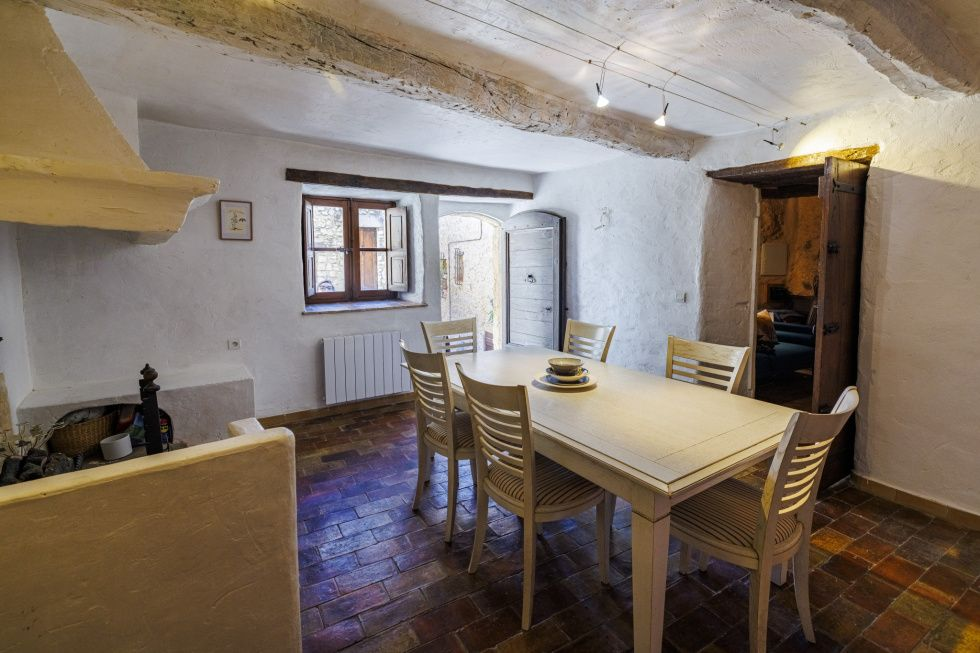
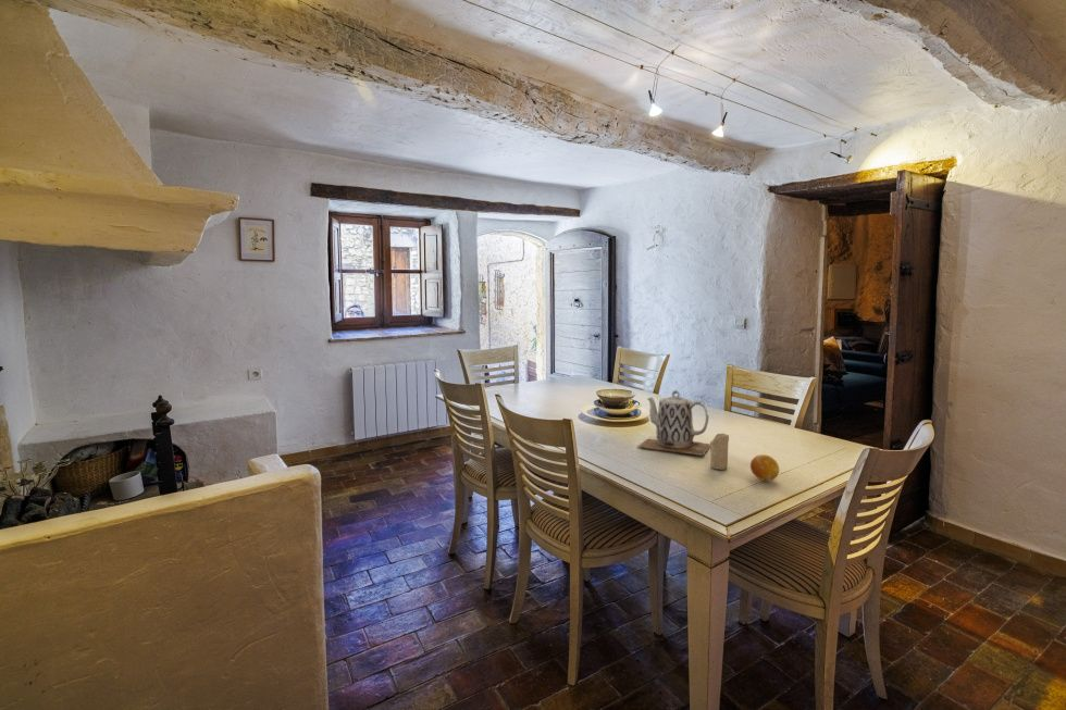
+ candle (718, 450)
+ fruit (764, 468)
+ teapot (675, 418)
